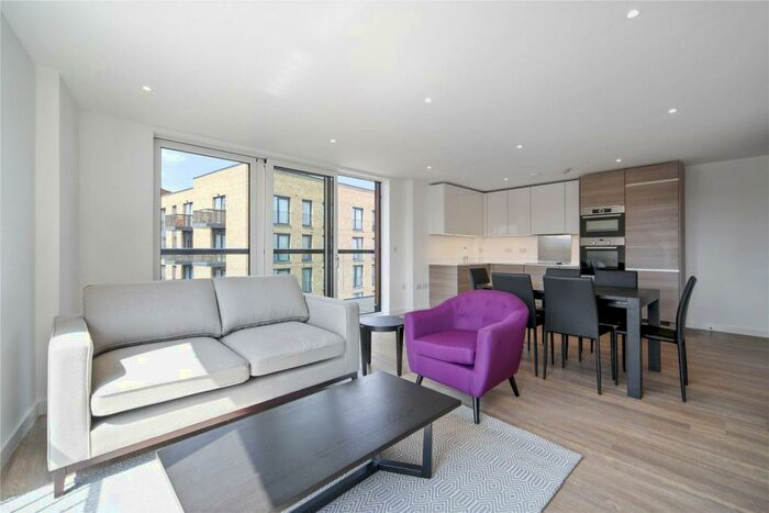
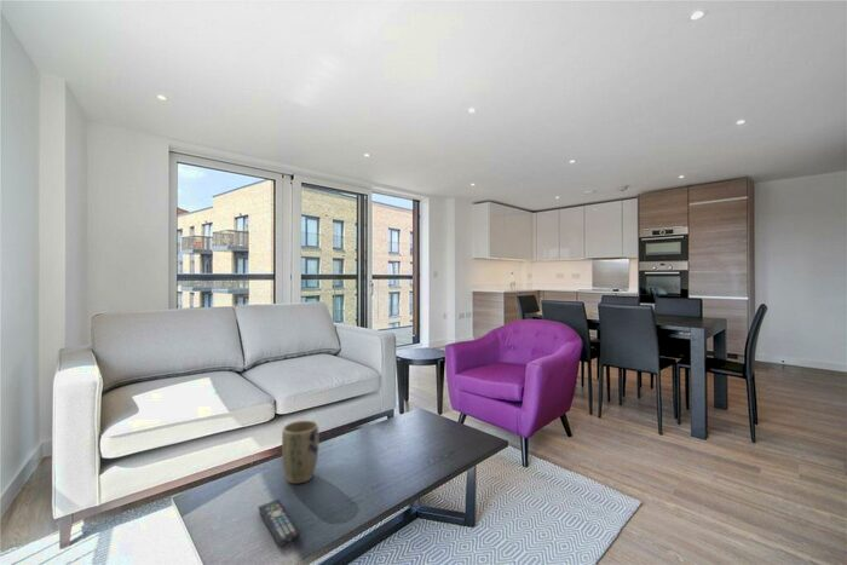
+ remote control (277, 519)
+ plant pot (300, 451)
